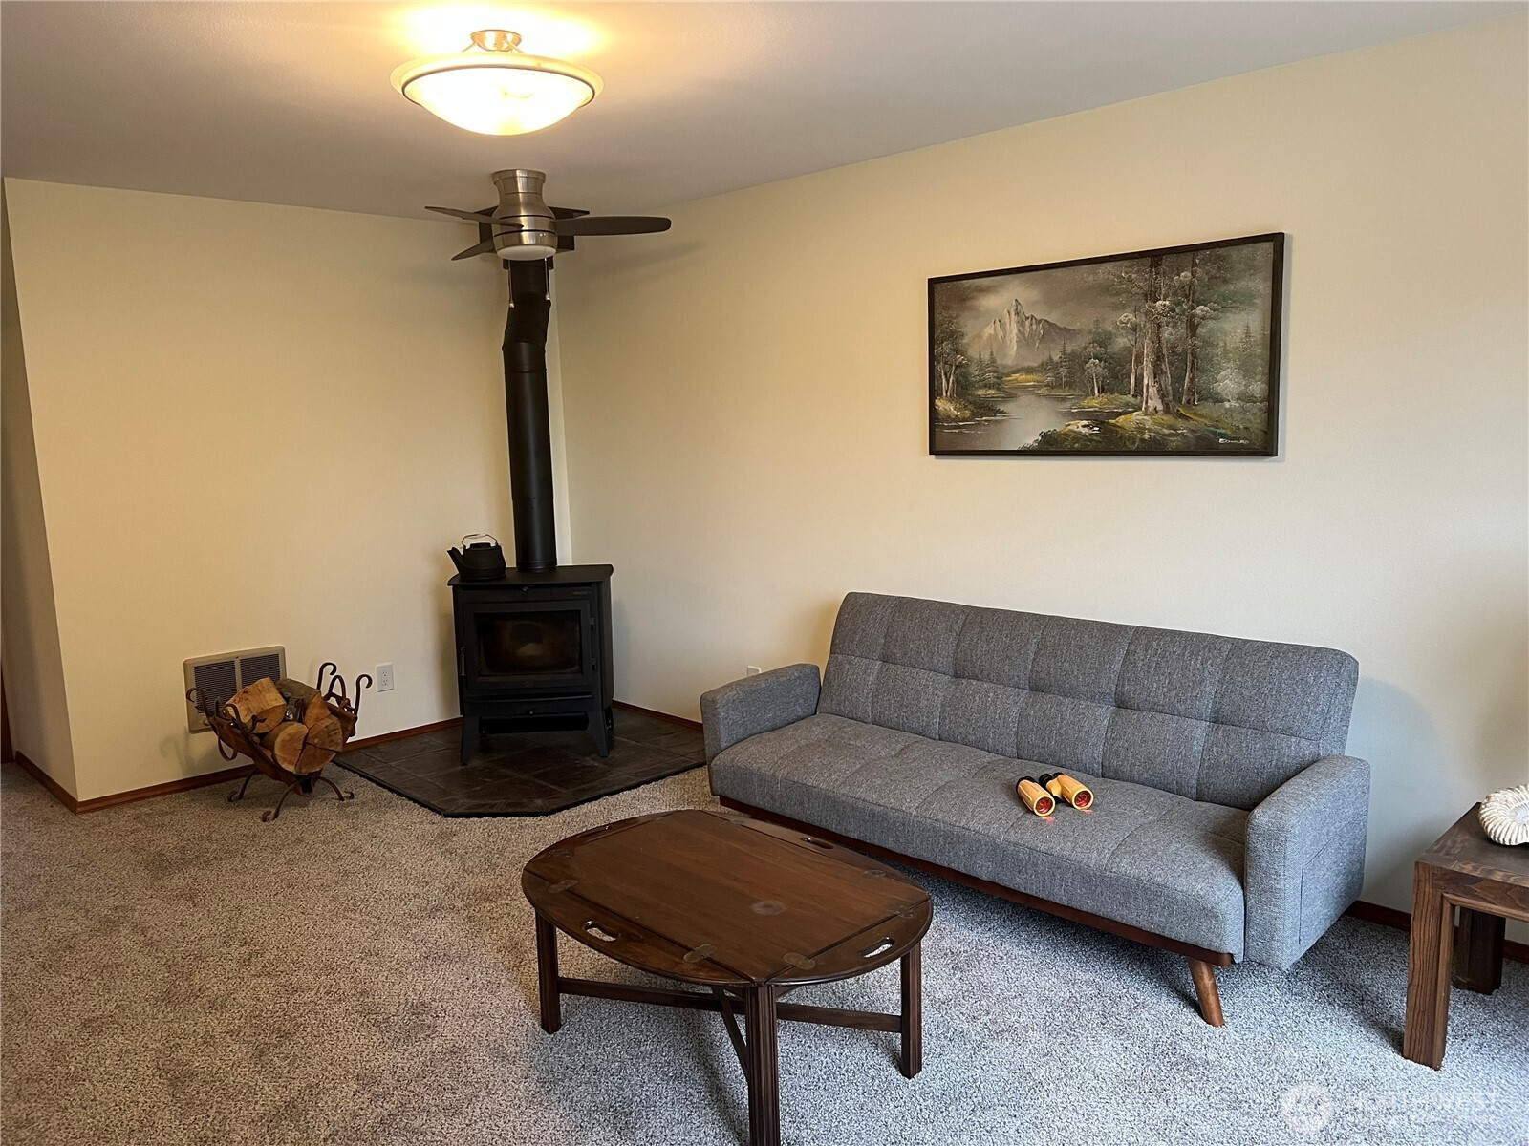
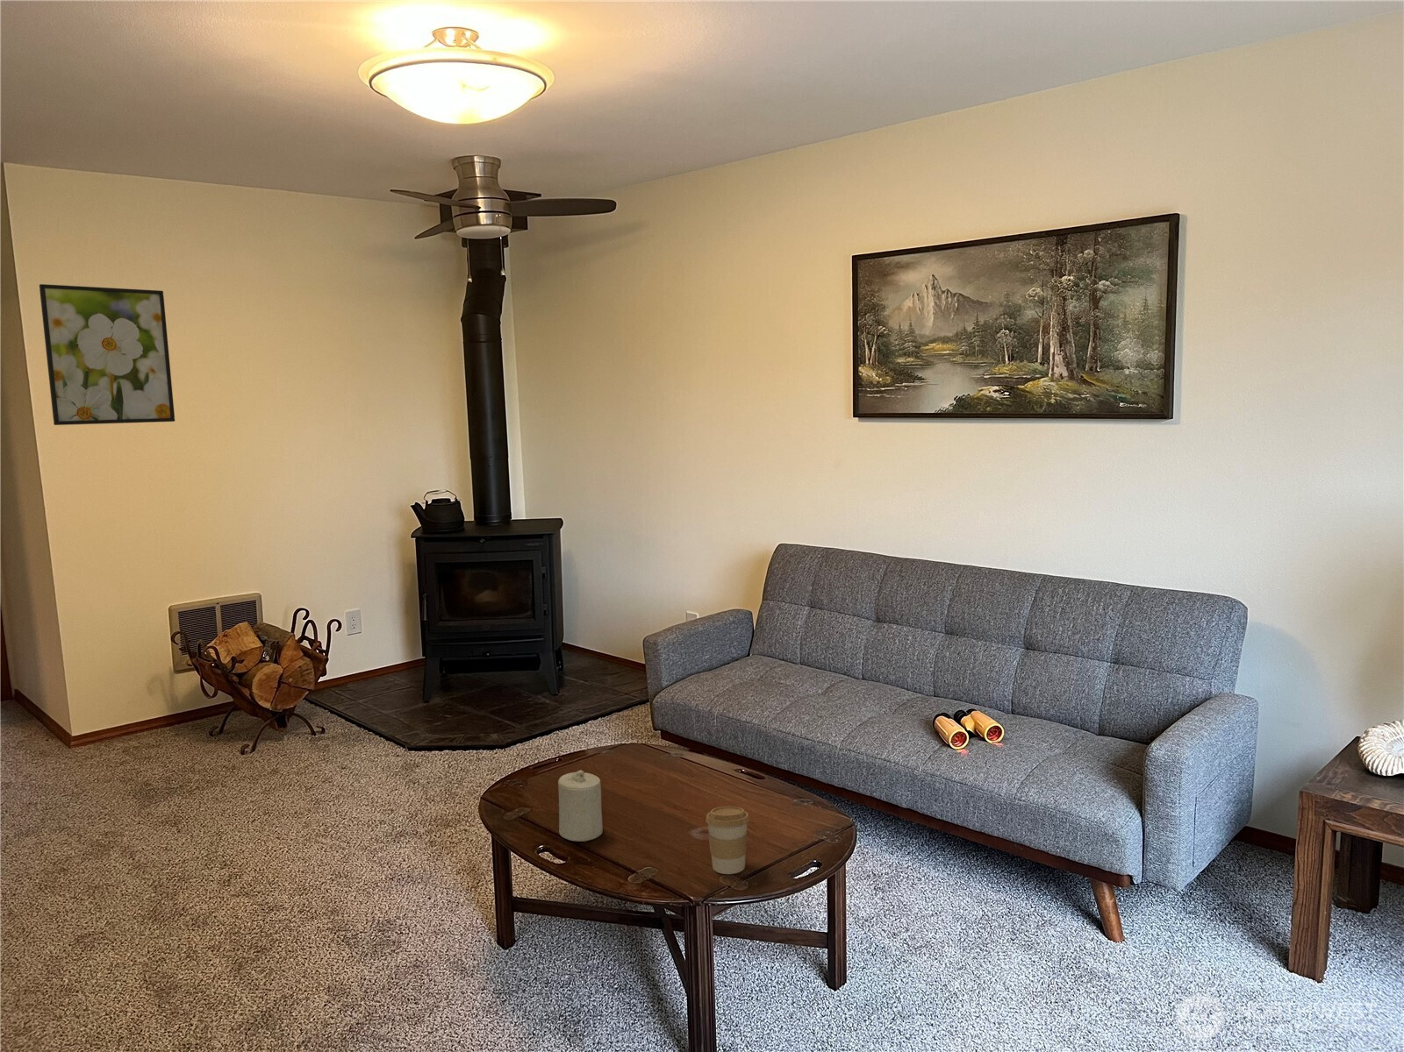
+ coffee cup (727, 838)
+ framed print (109, 356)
+ candle (578, 800)
